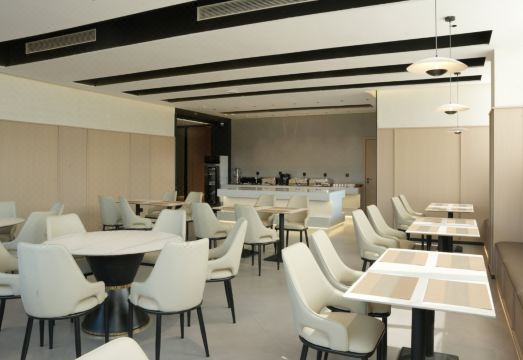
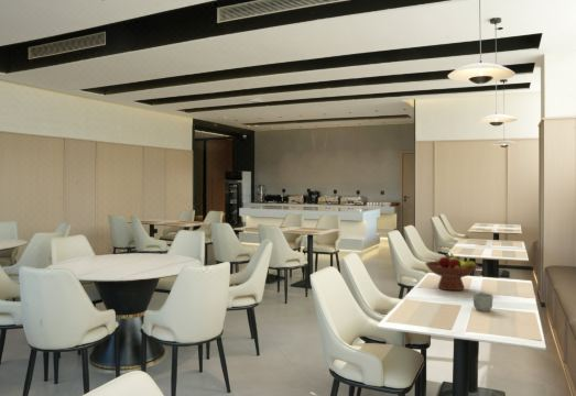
+ fruit bowl (450, 272)
+ mug (482, 301)
